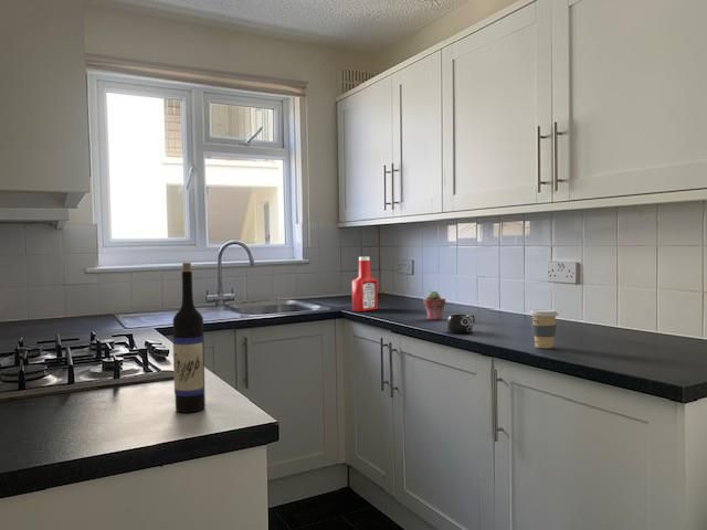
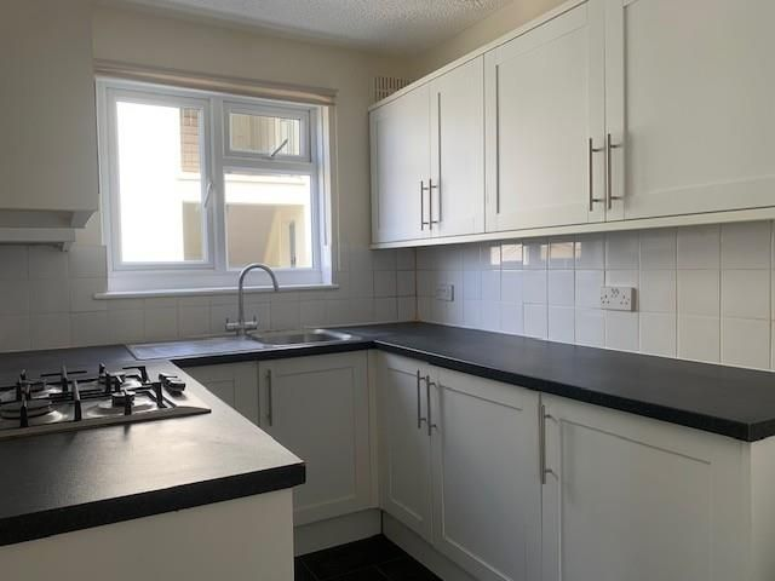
- soap bottle (365, 283)
- potted succulent (434, 305)
- mug (462, 322)
- wine bottle (188, 336)
- coffee cup (544, 328)
